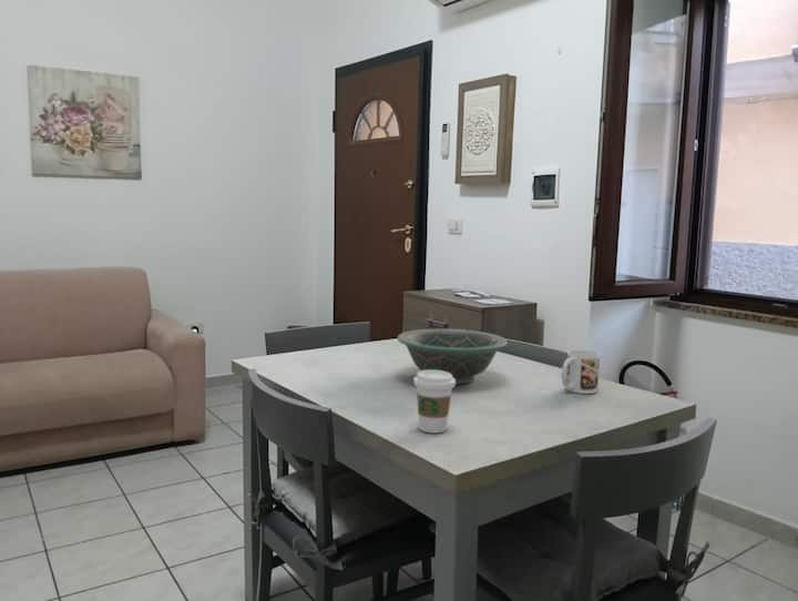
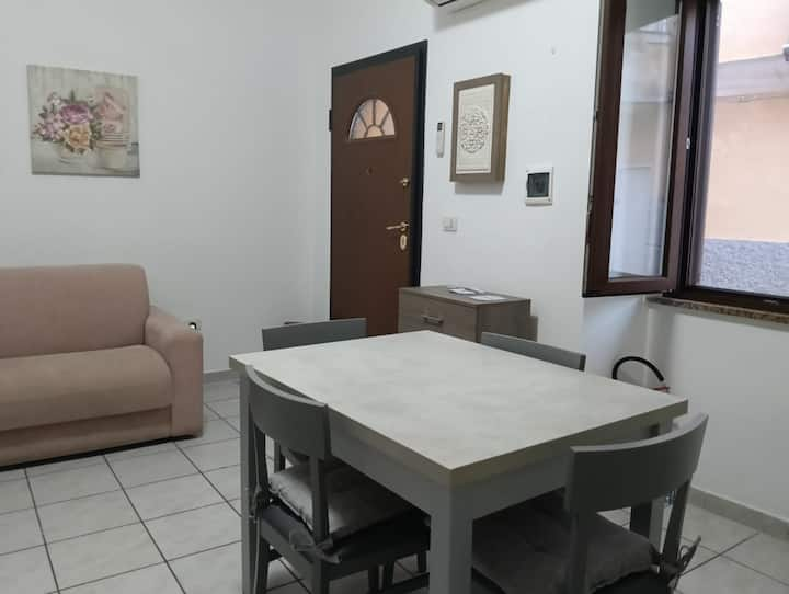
- decorative bowl (451, 358)
- mug (577, 371)
- coffee cup (433, 401)
